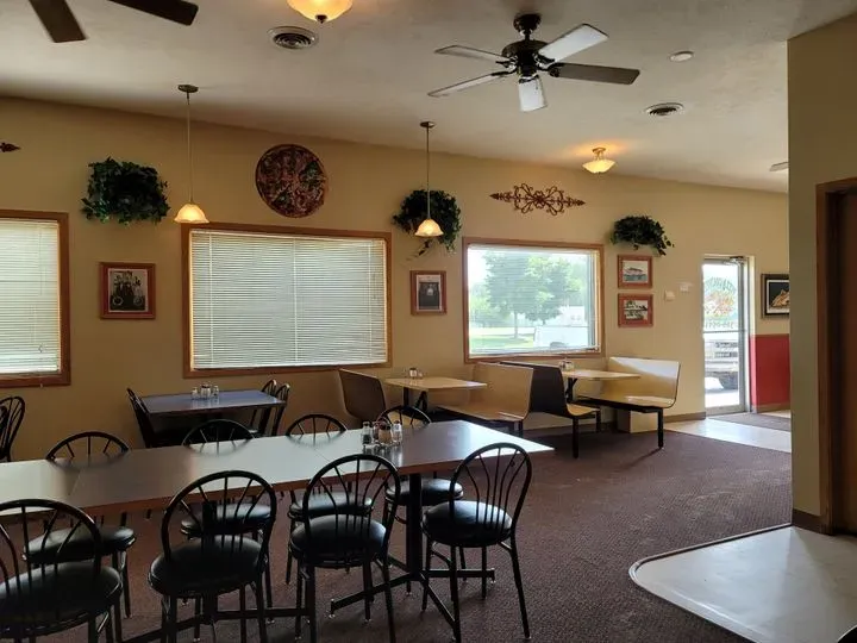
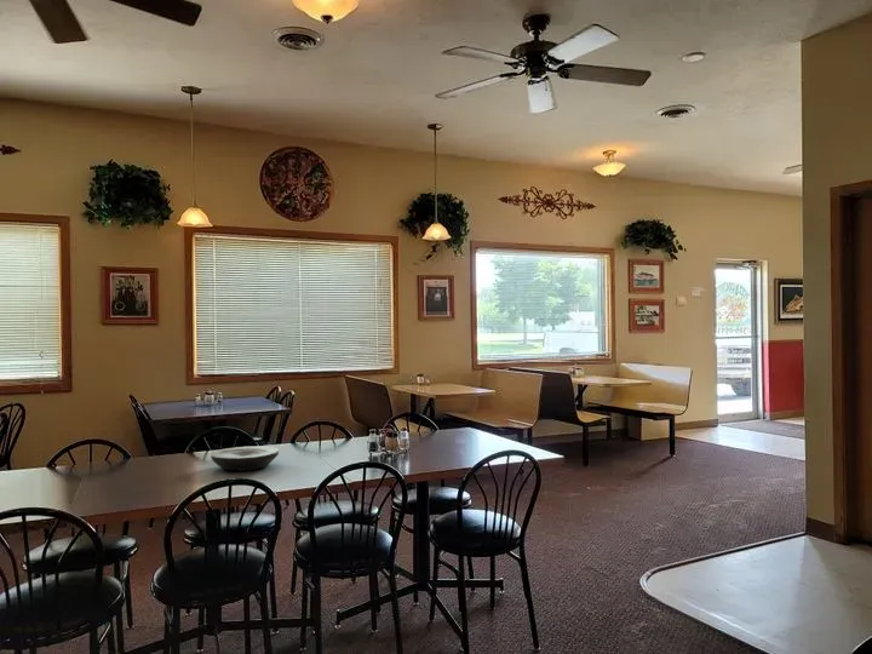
+ plate (245, 459)
